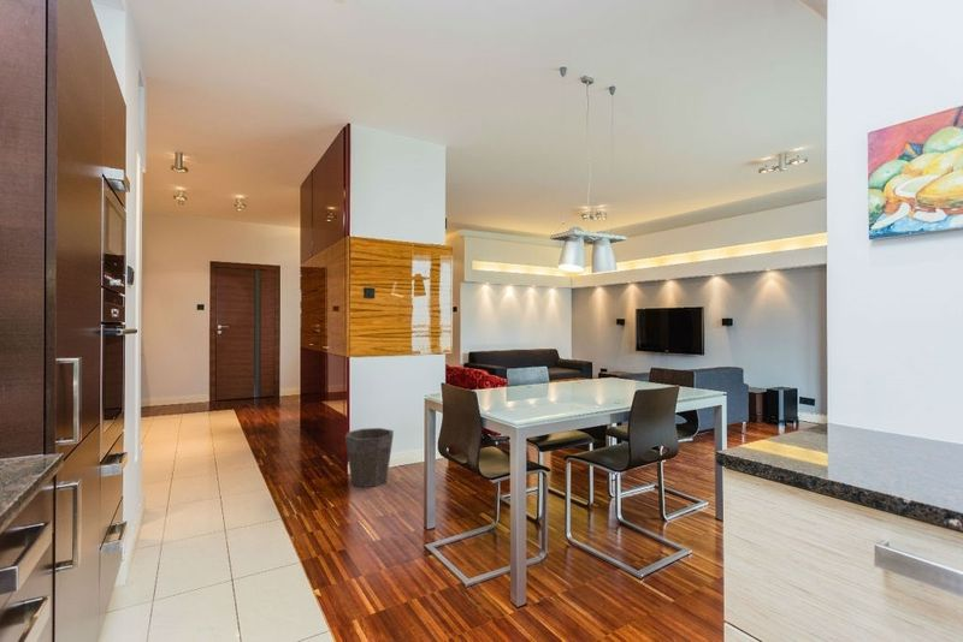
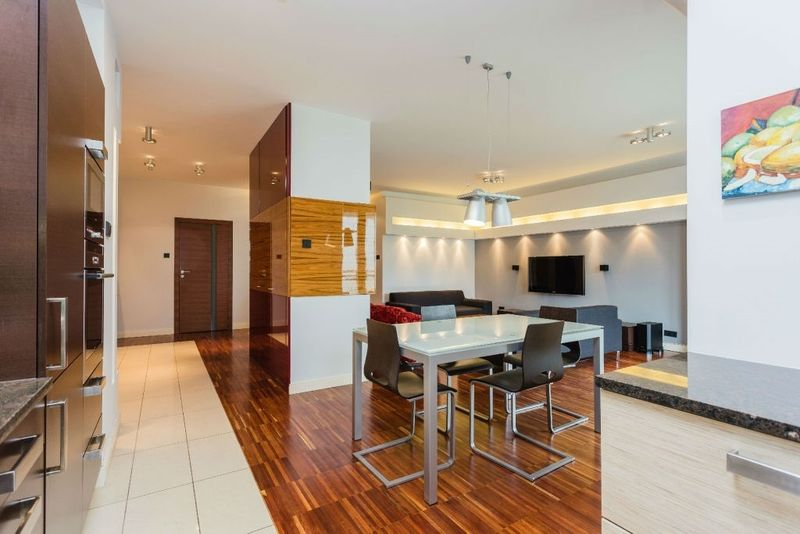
- waste bin (370, 457)
